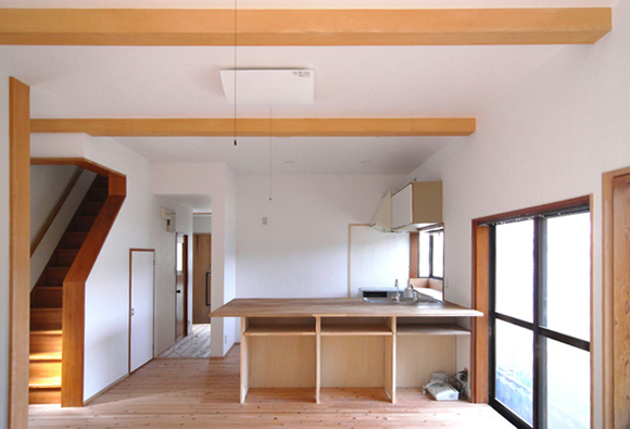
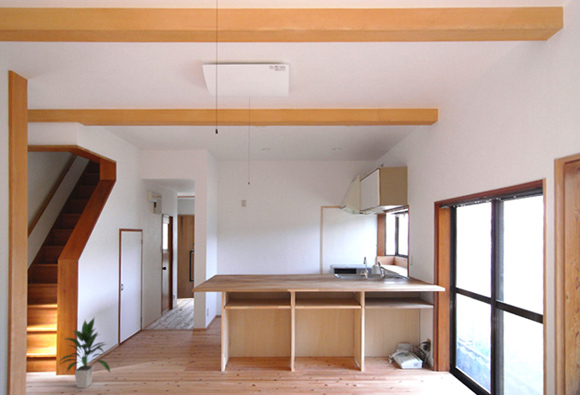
+ indoor plant (86, 353)
